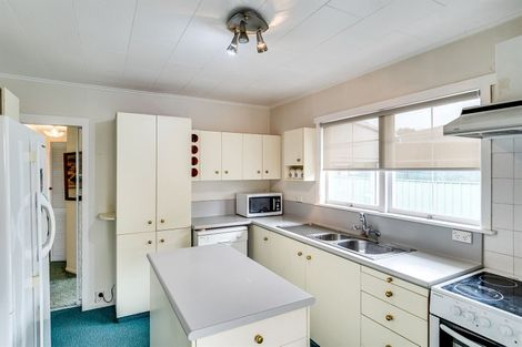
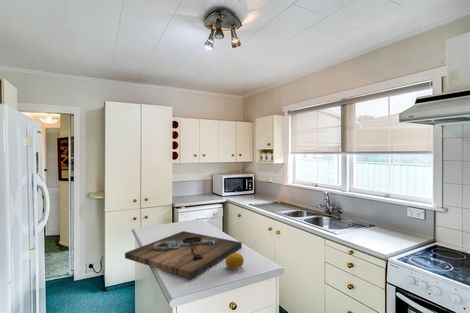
+ fruit (234, 260)
+ cutting board (186, 246)
